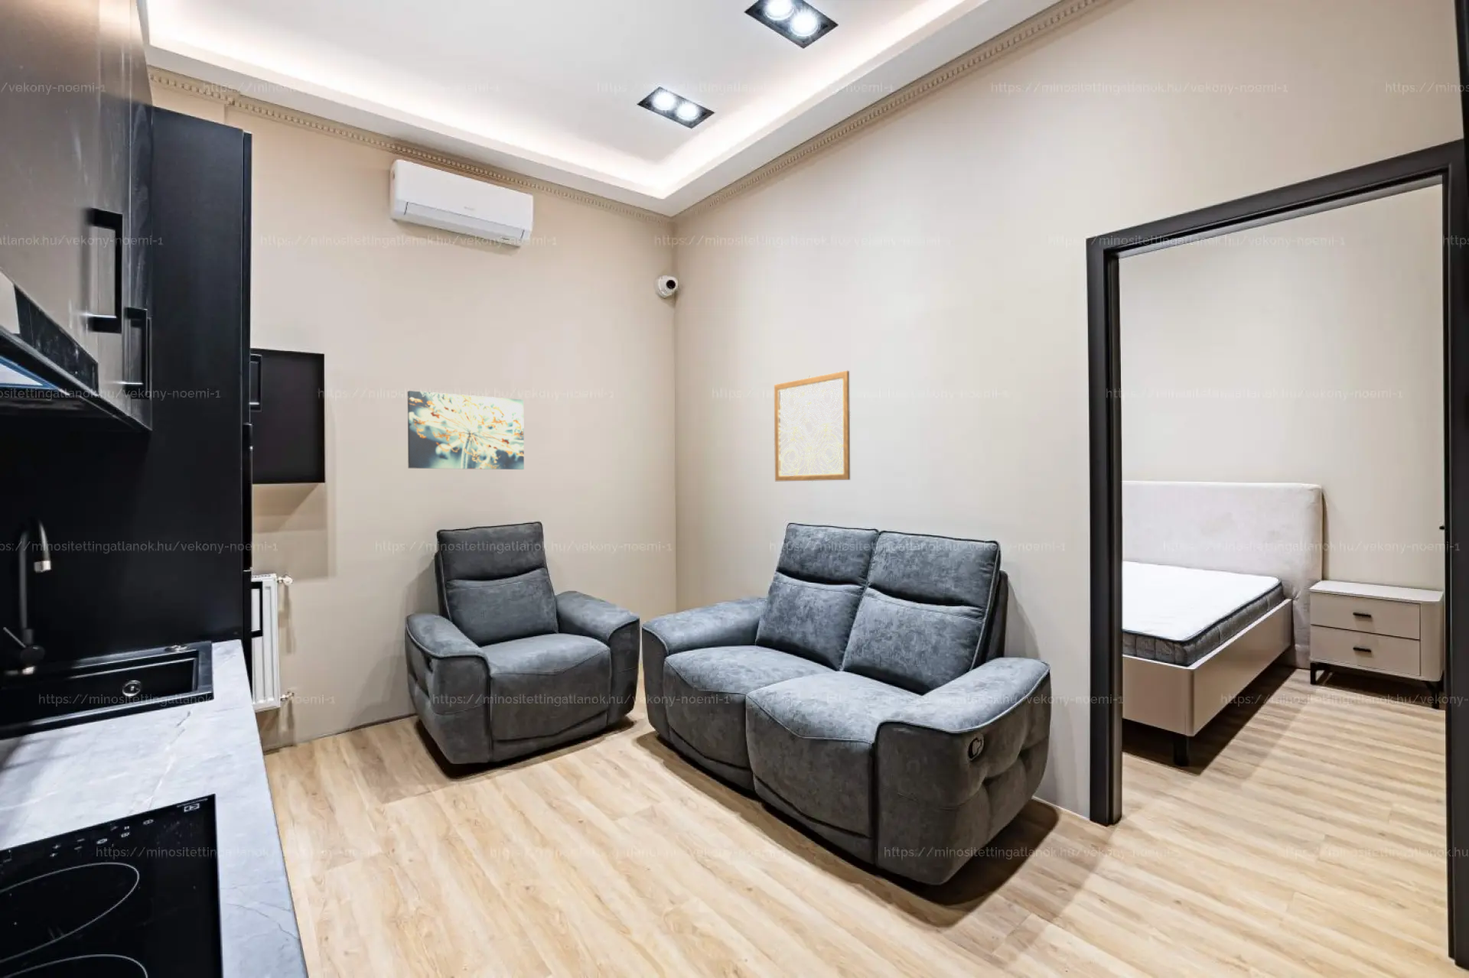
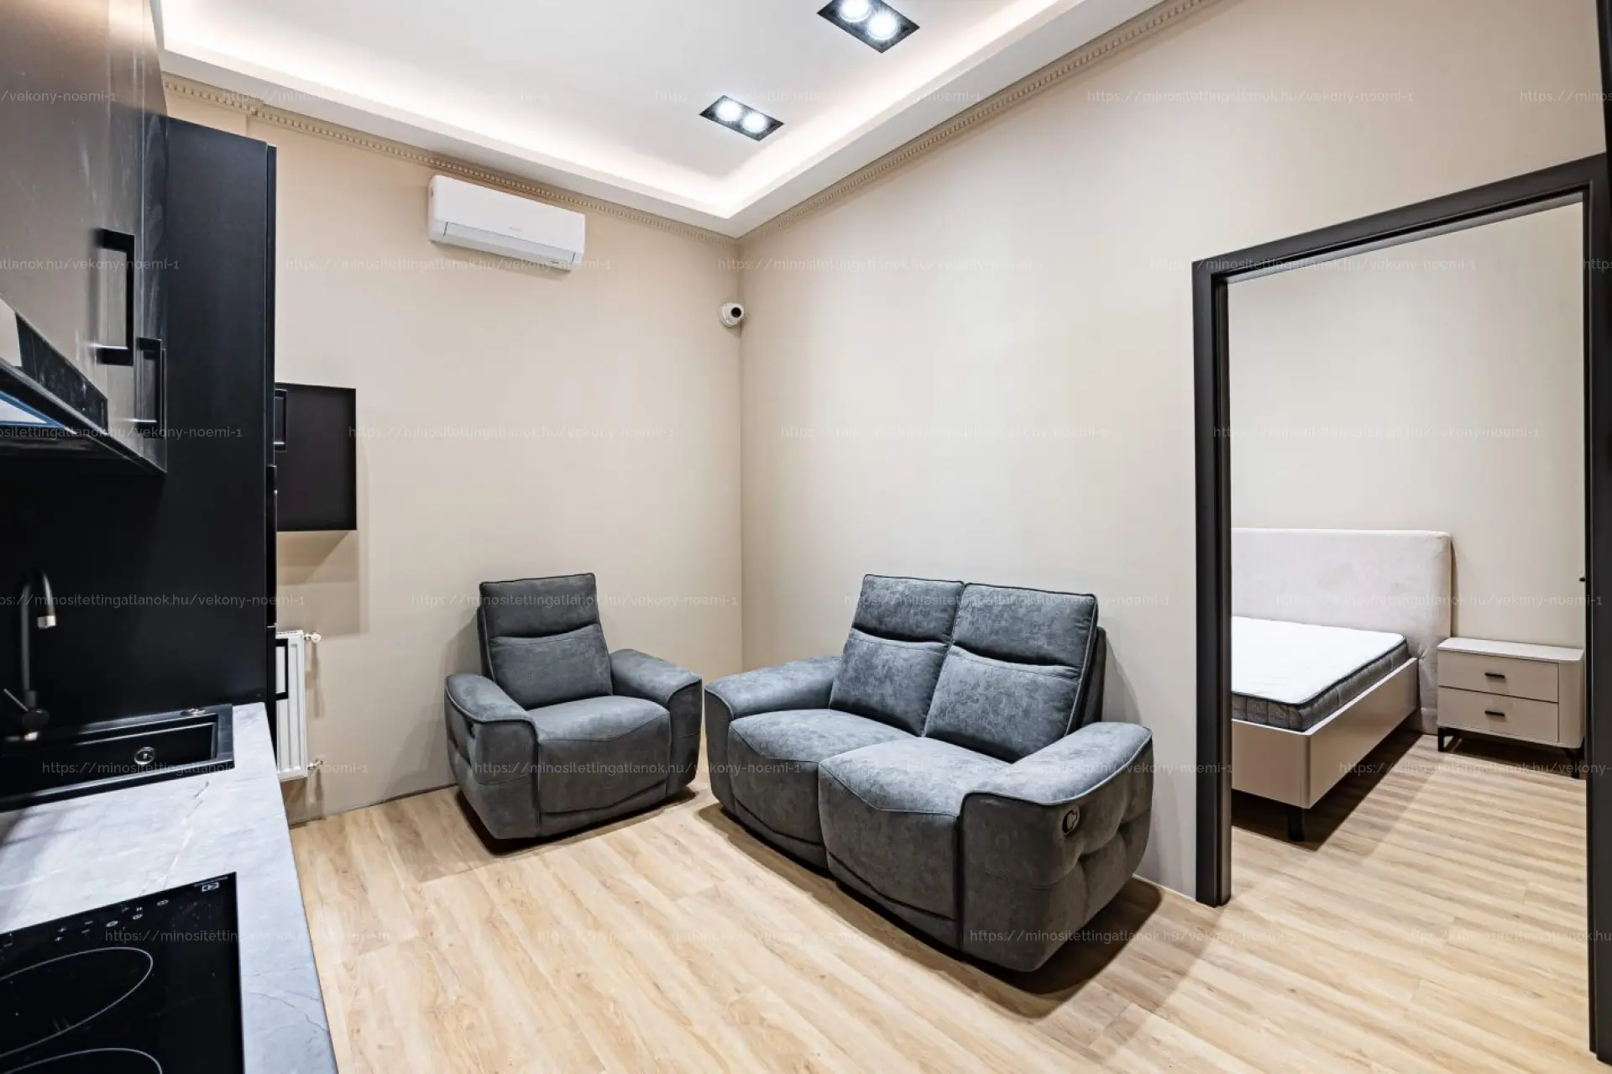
- wall art (813, 426)
- wall art (469, 432)
